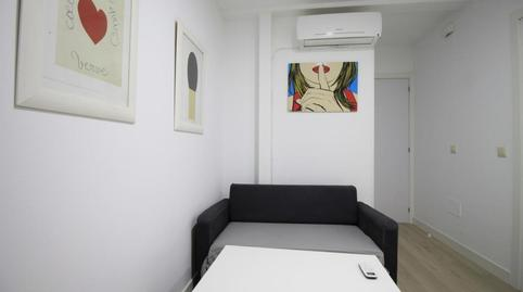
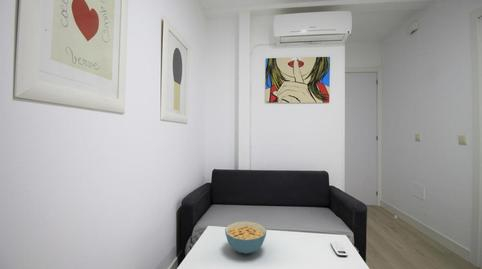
+ cereal bowl (245, 239)
